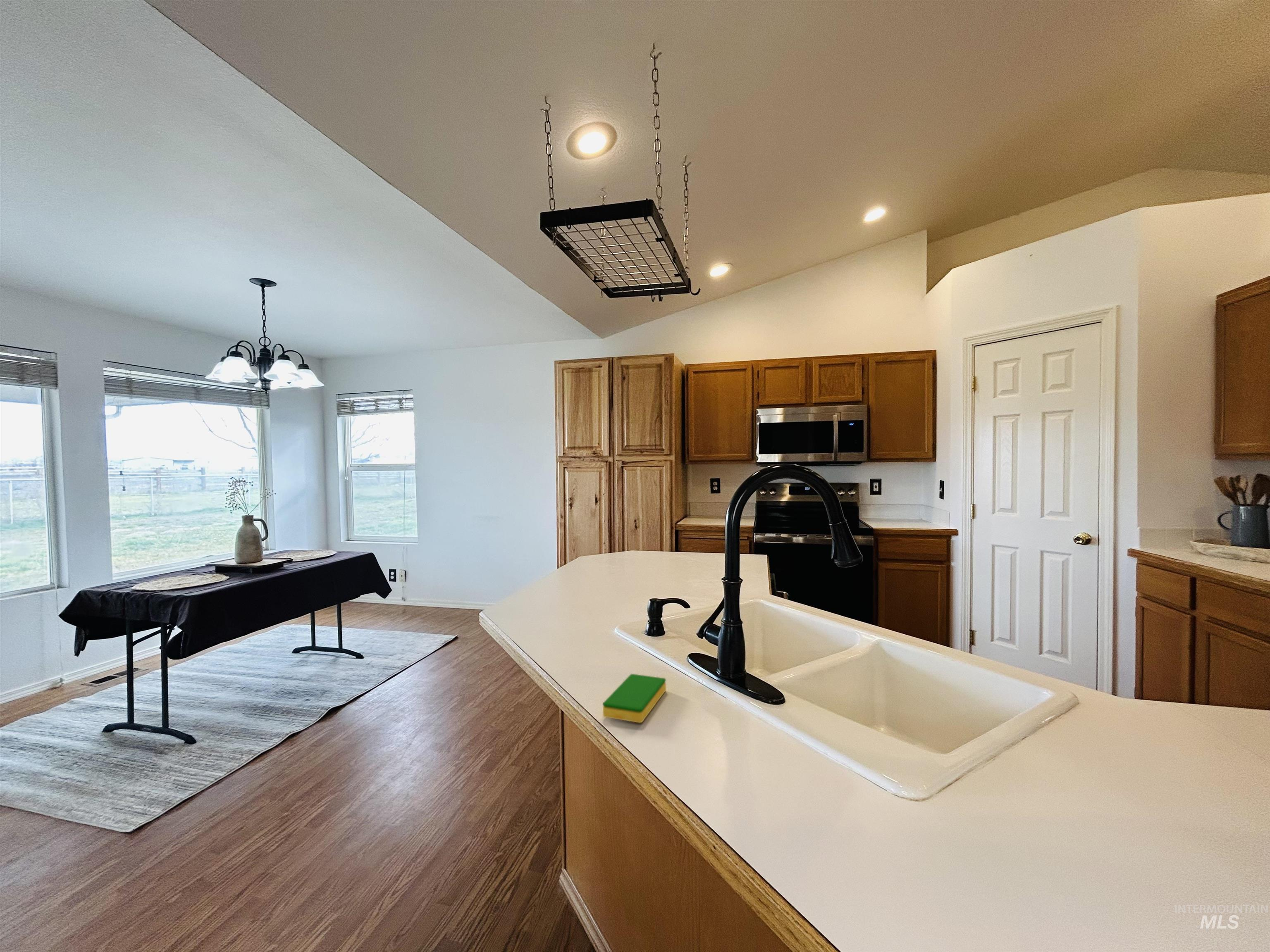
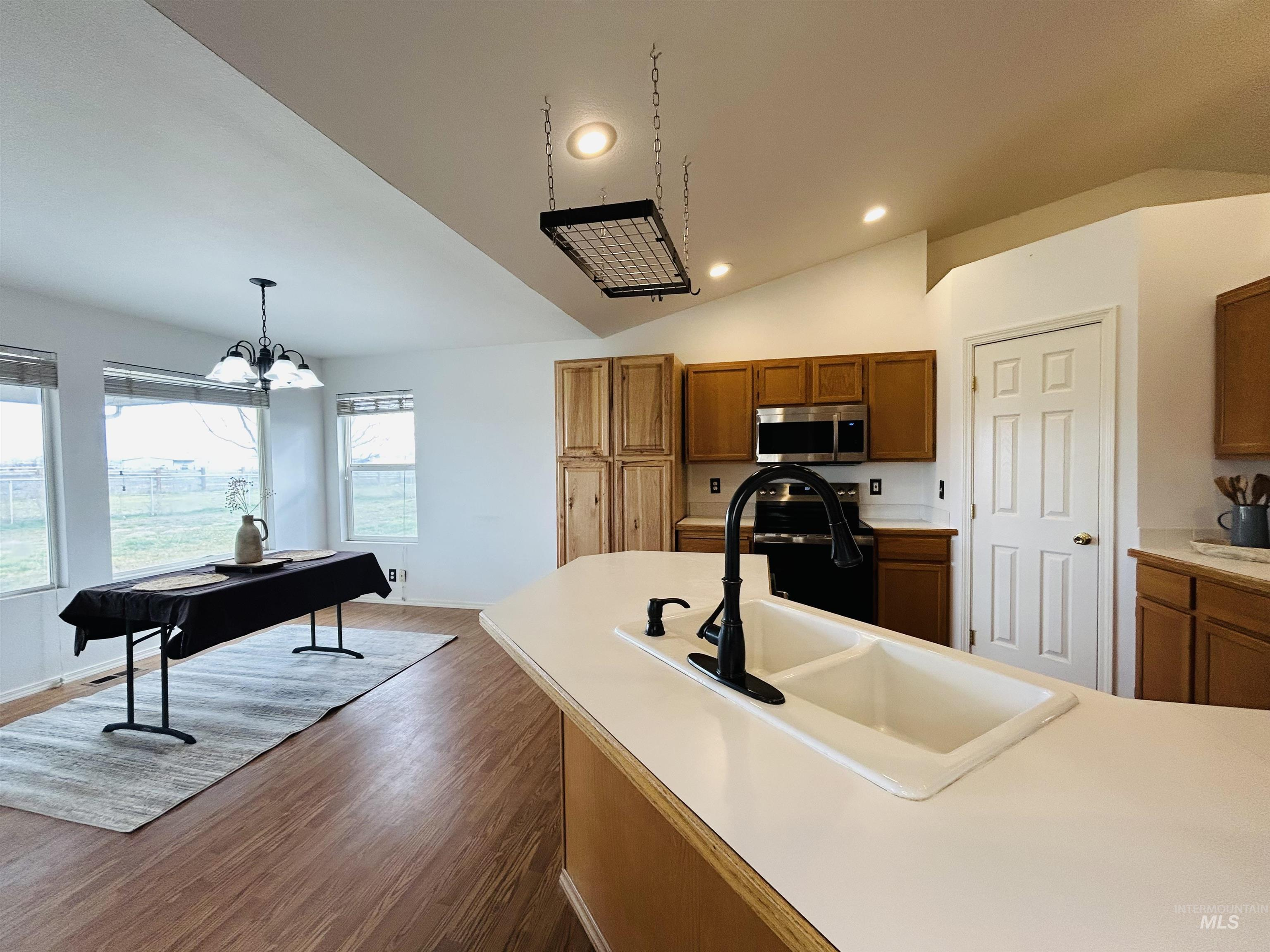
- dish sponge (636, 696)
